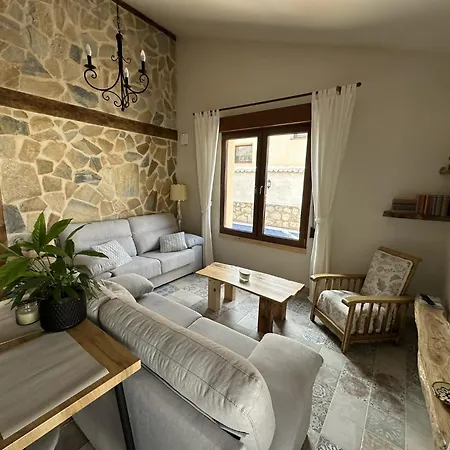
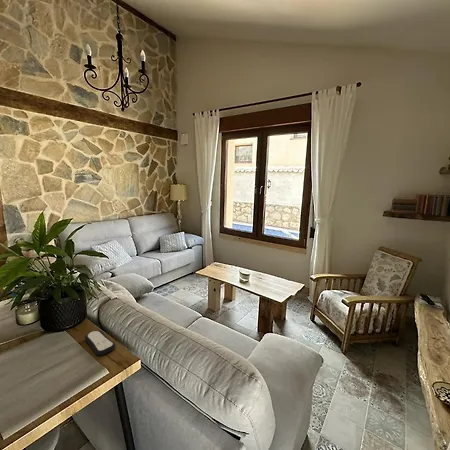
+ remote control (99, 341)
